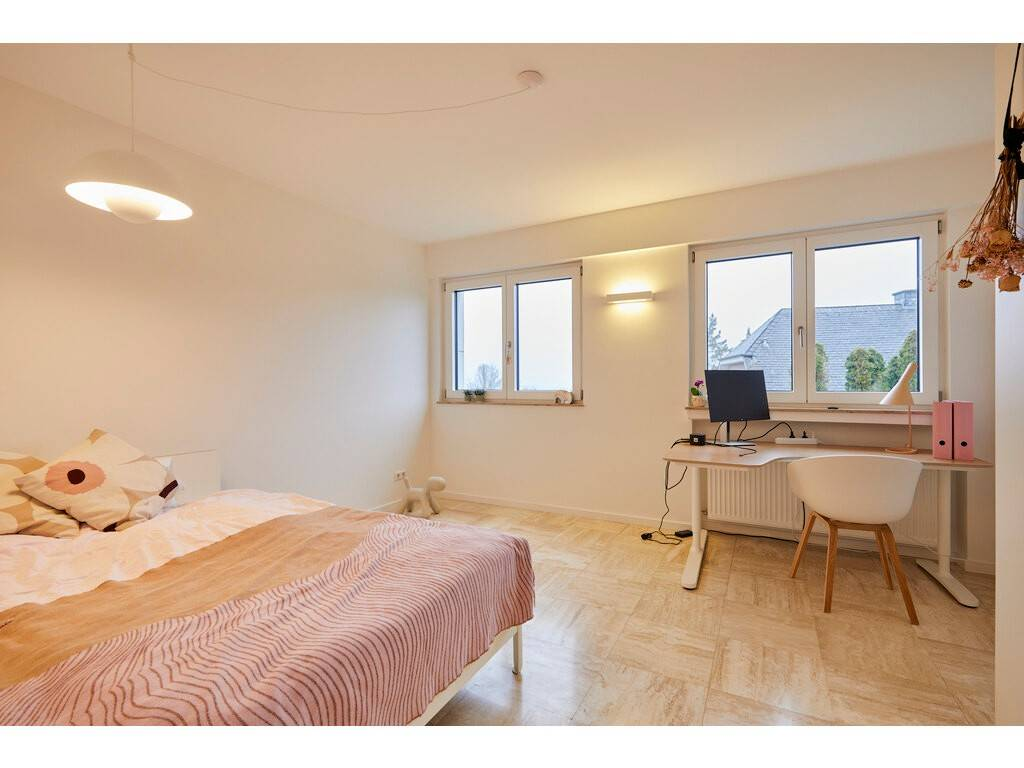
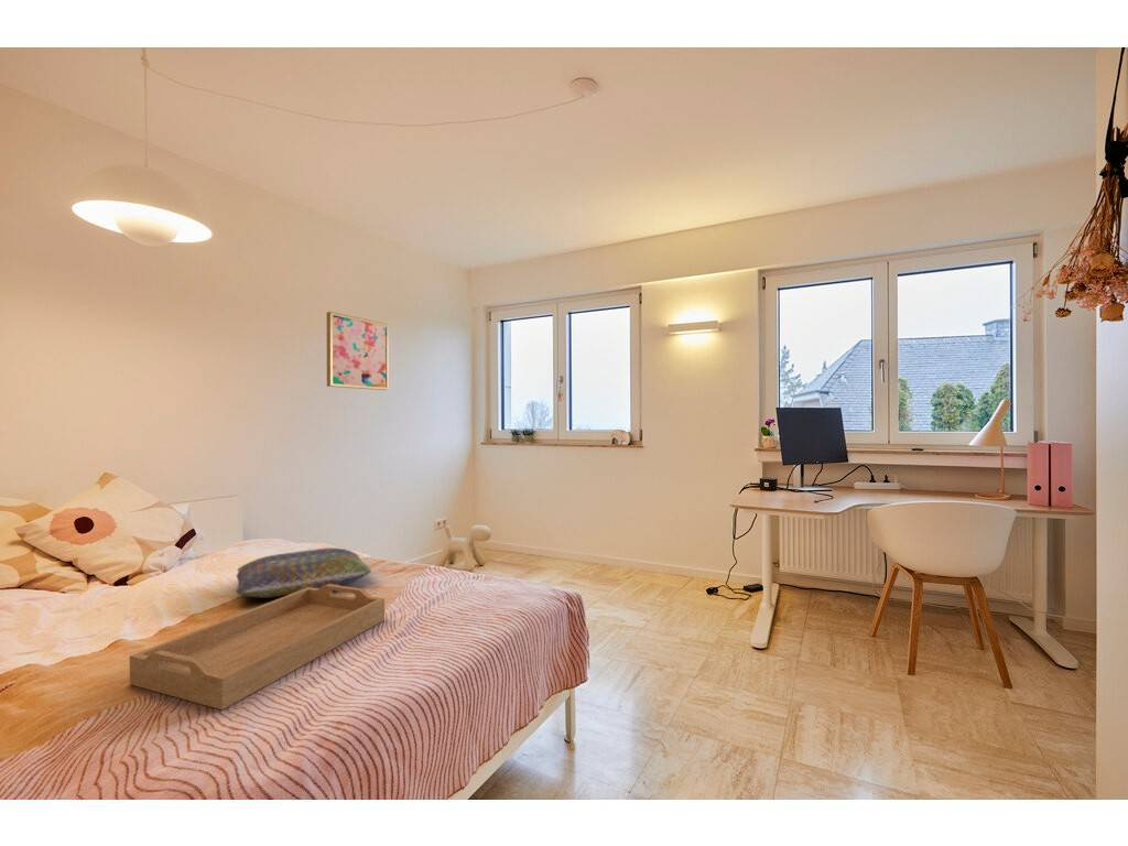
+ cushion (303, 570)
+ serving tray (274, 631)
+ wall art (359, 352)
